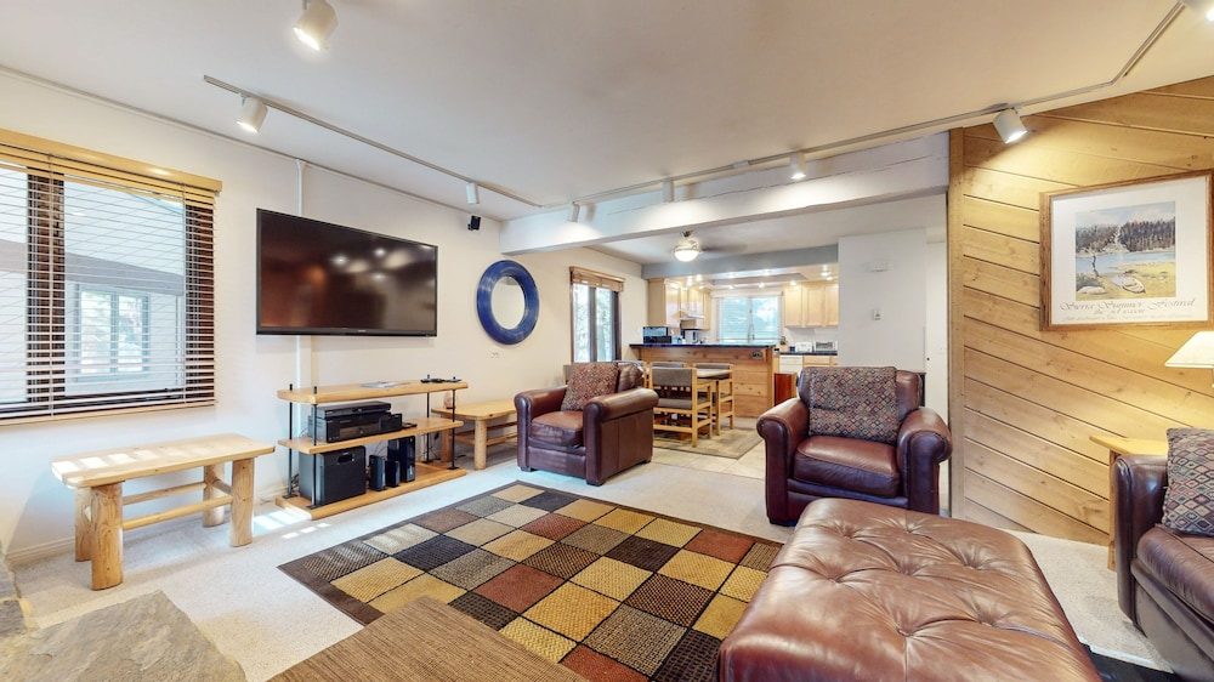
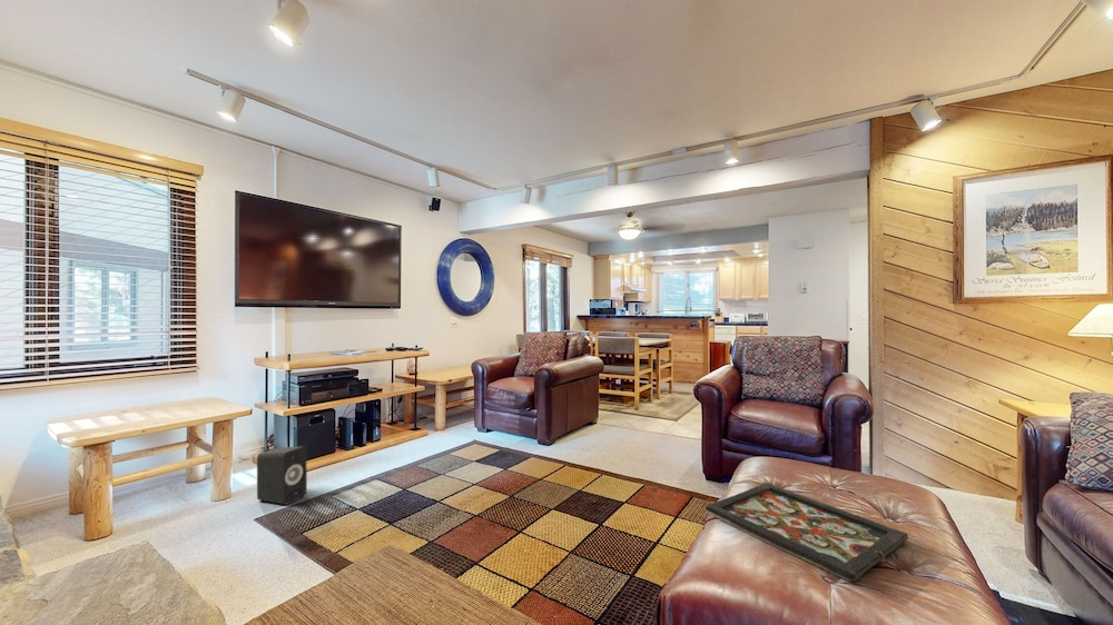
+ speaker (283, 473)
+ decorative tray (799, 522)
